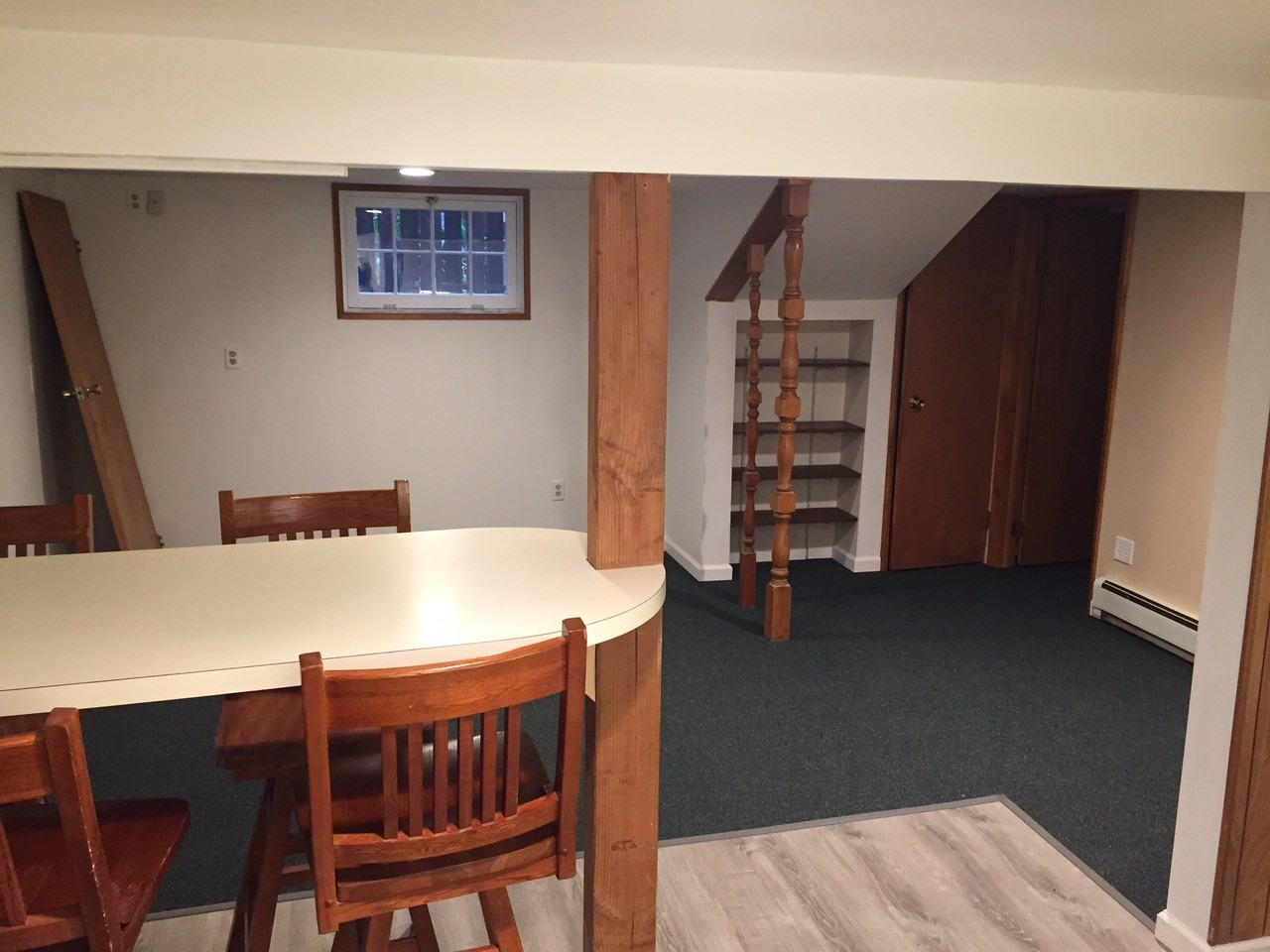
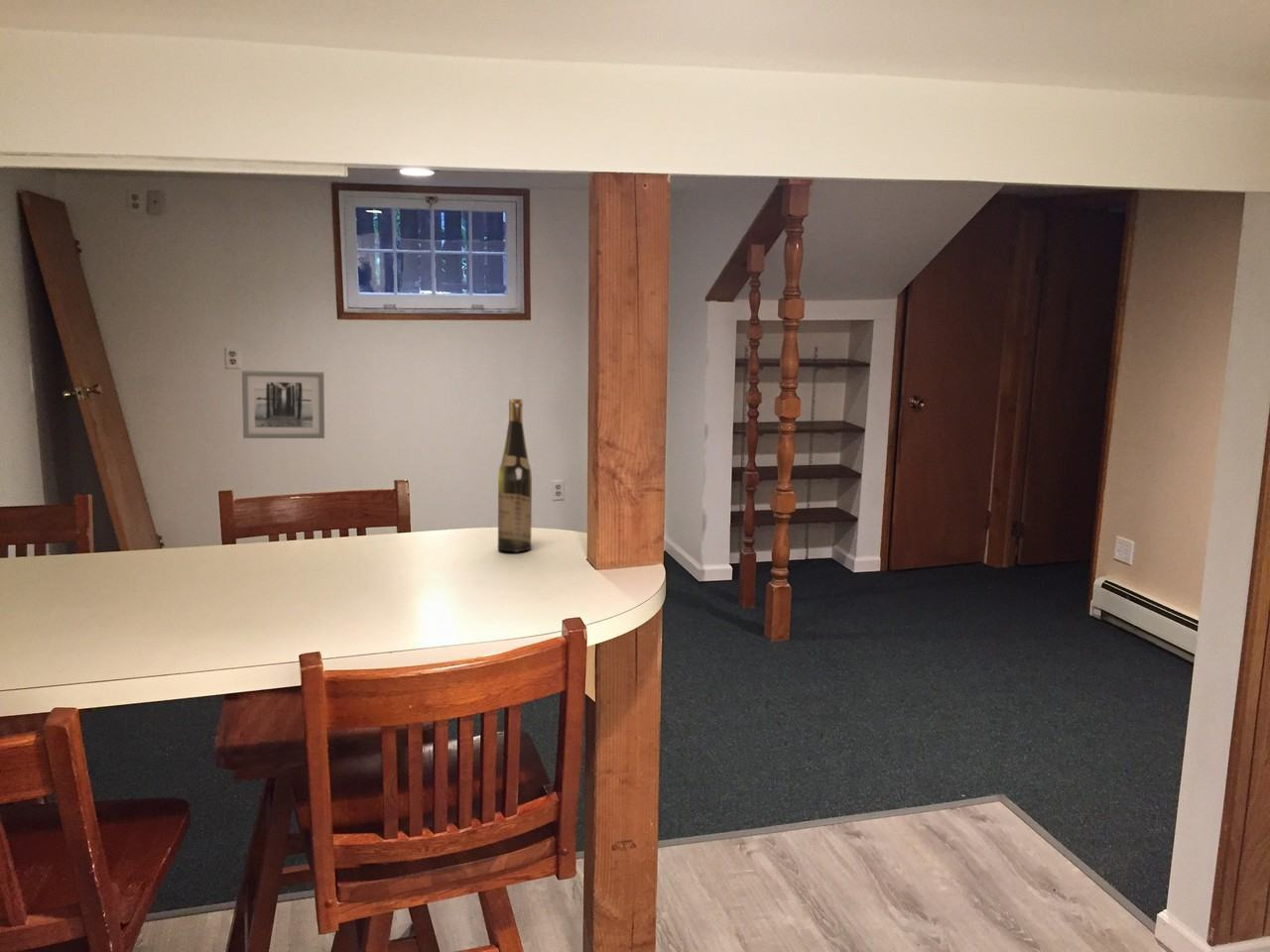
+ wine bottle (515, 474)
+ wall art (284, 405)
